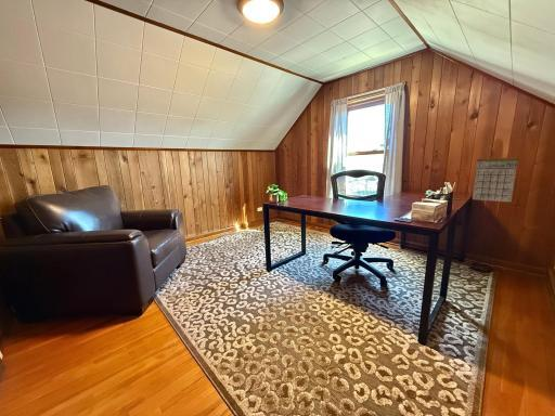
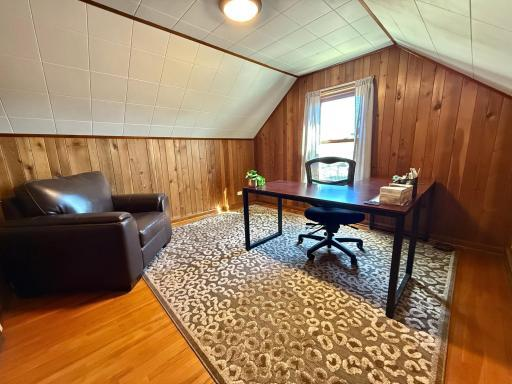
- calendar (494, 174)
